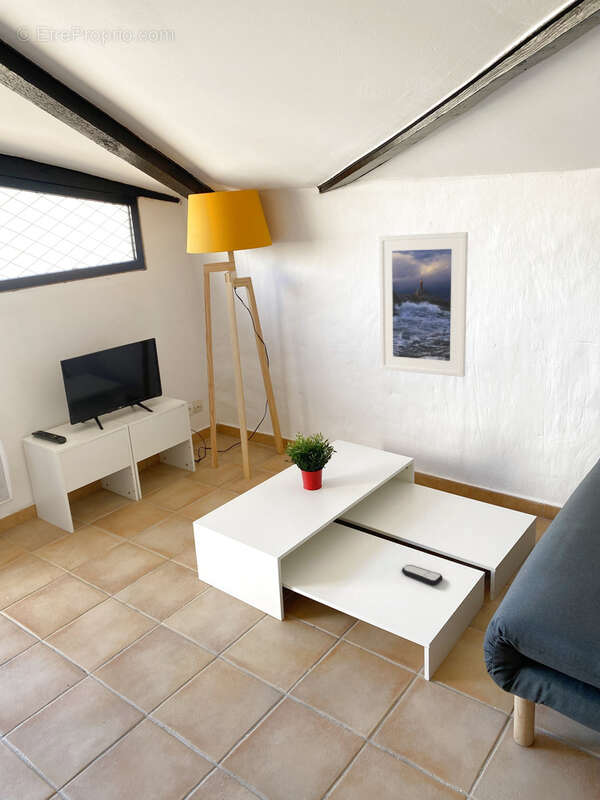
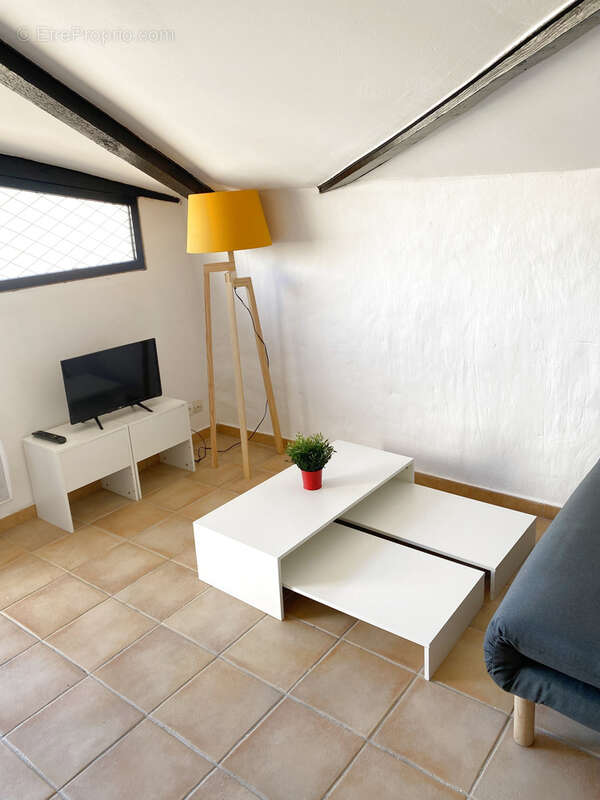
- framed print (421, 305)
- remote control (421, 574)
